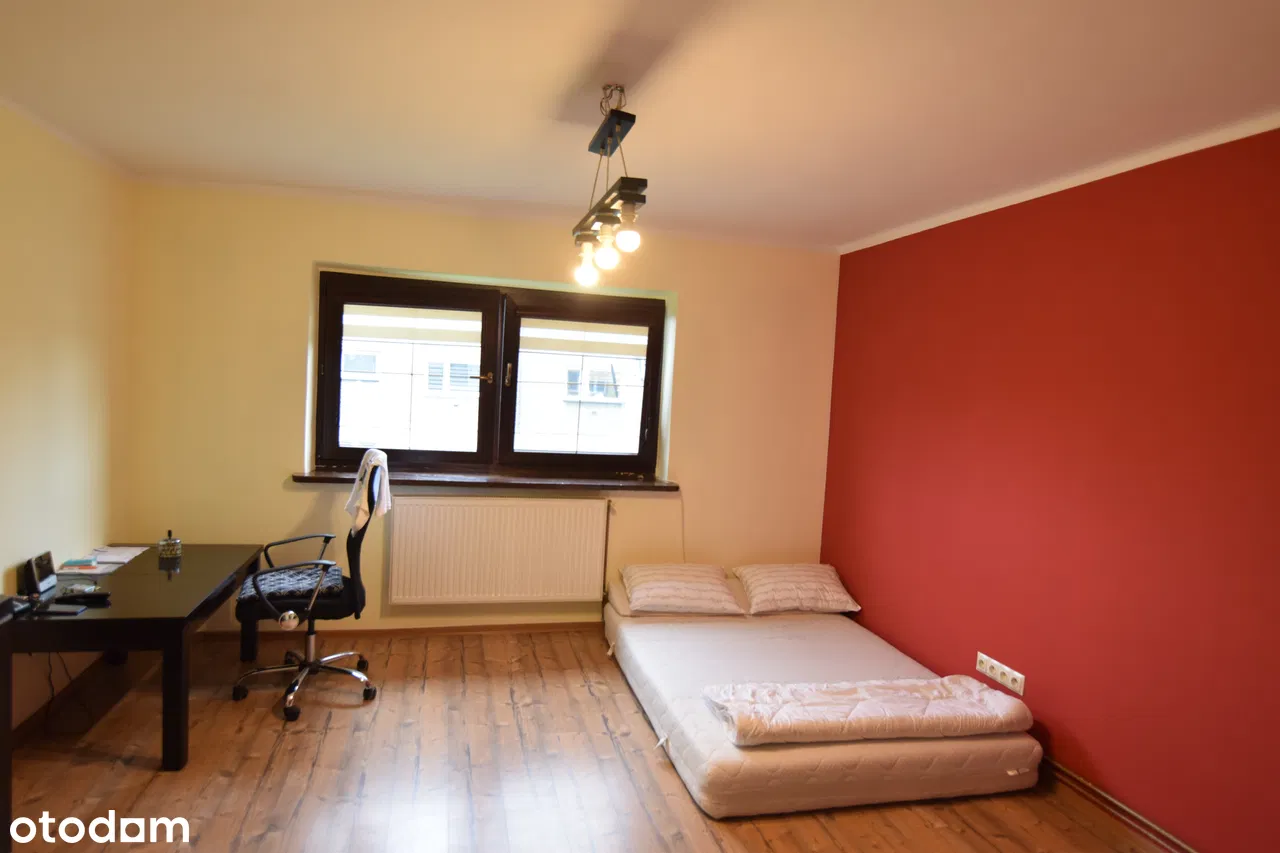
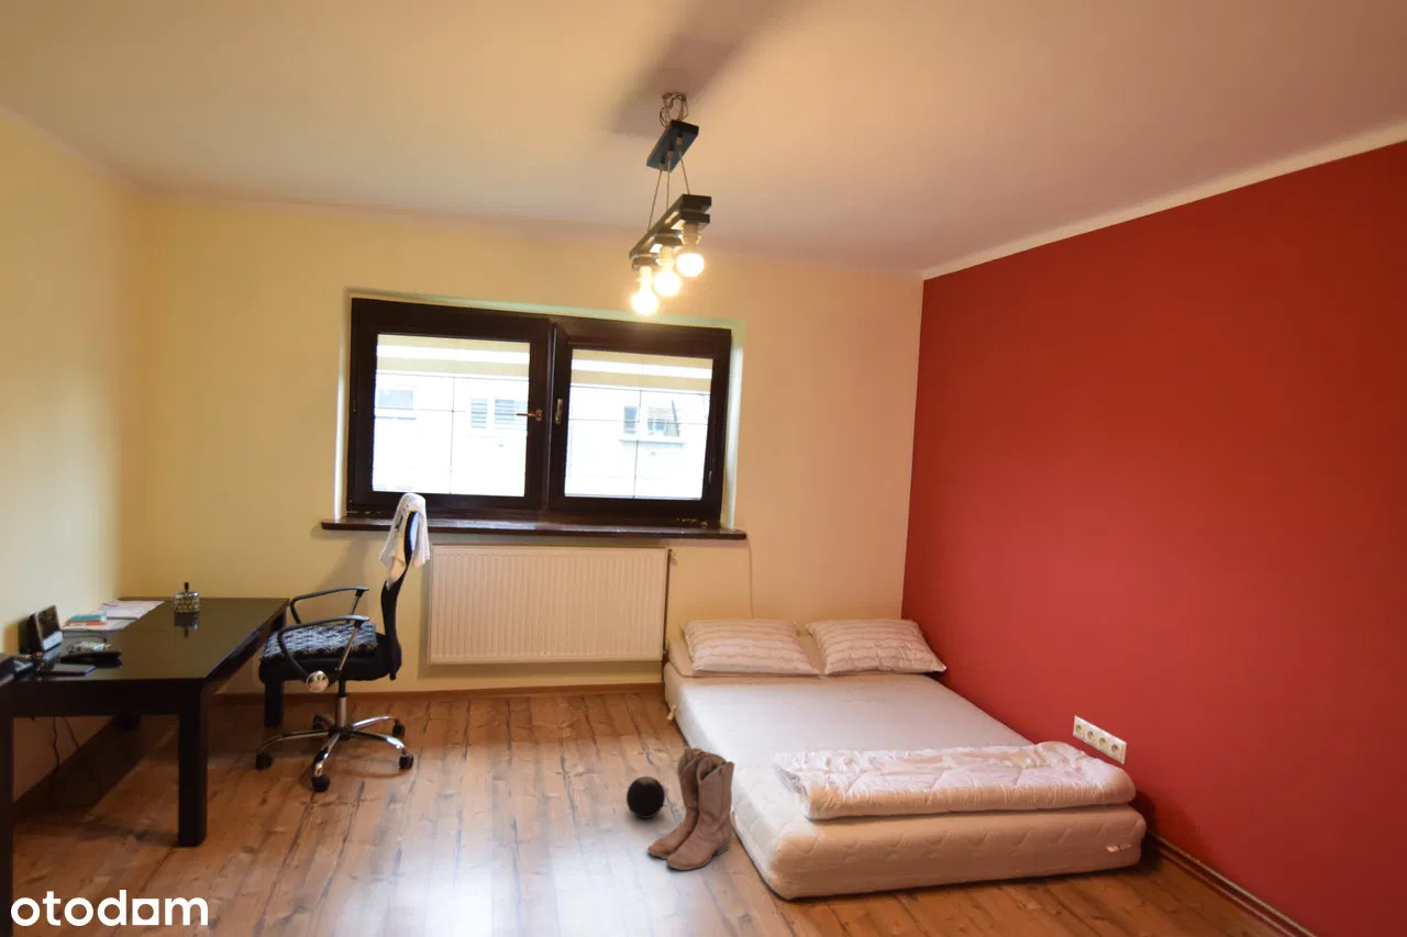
+ ball (645, 796)
+ boots (693, 803)
